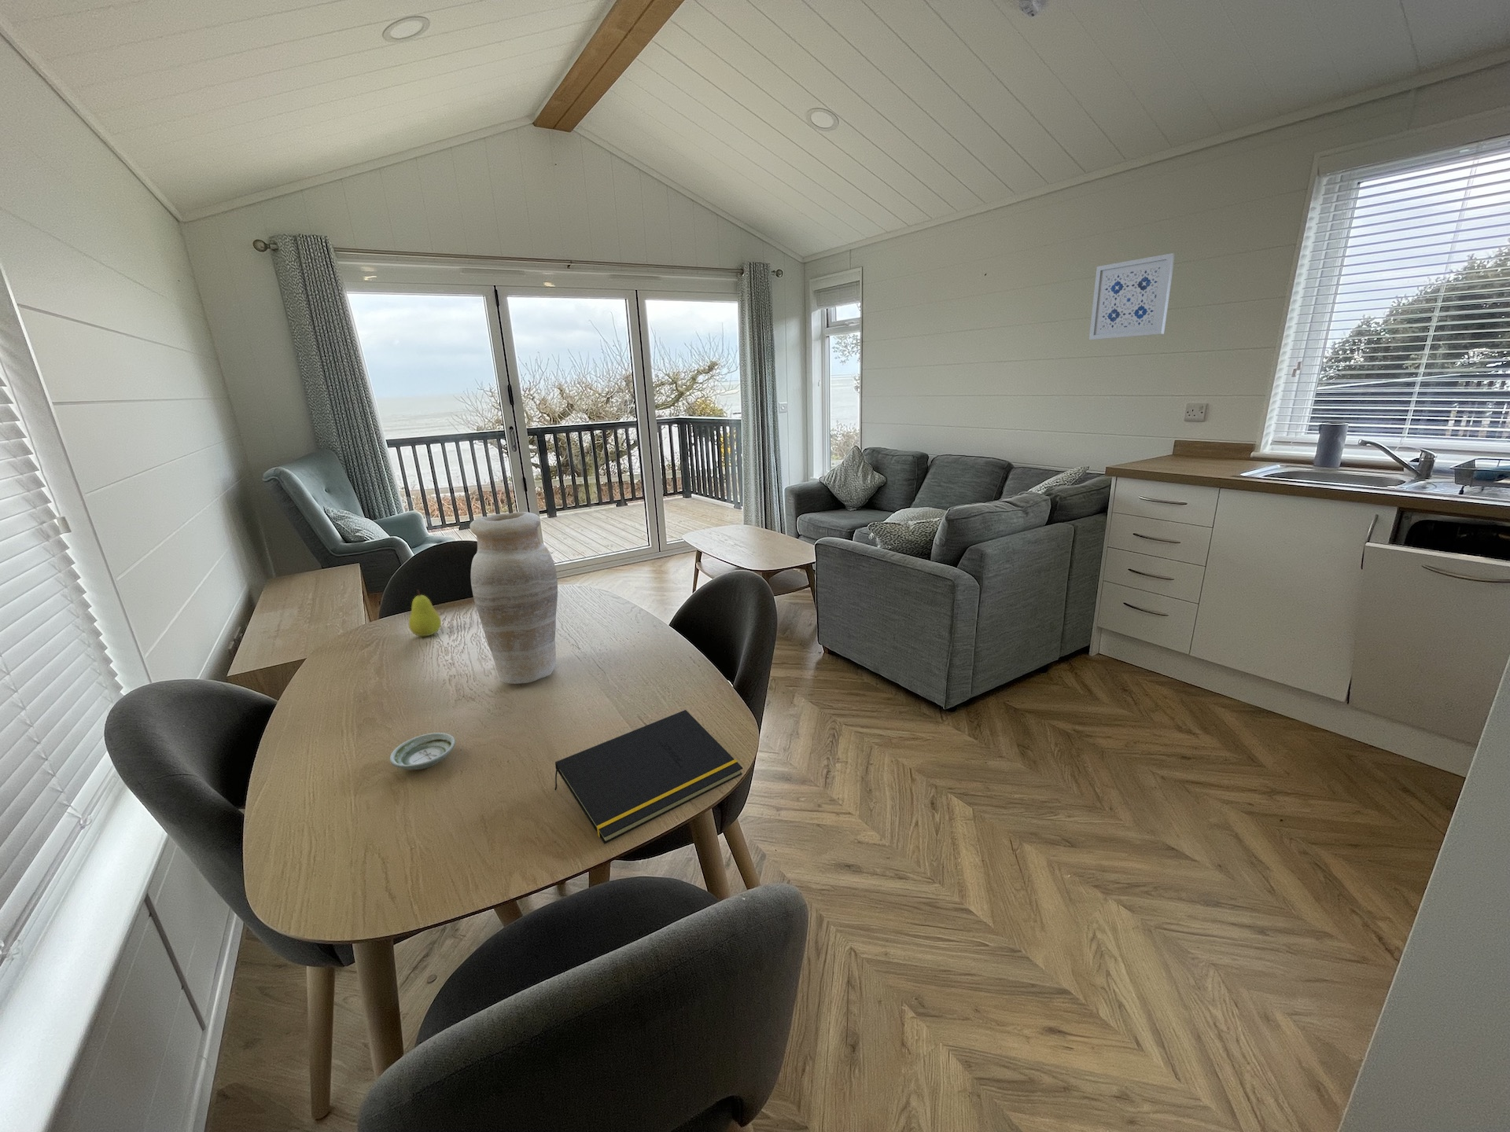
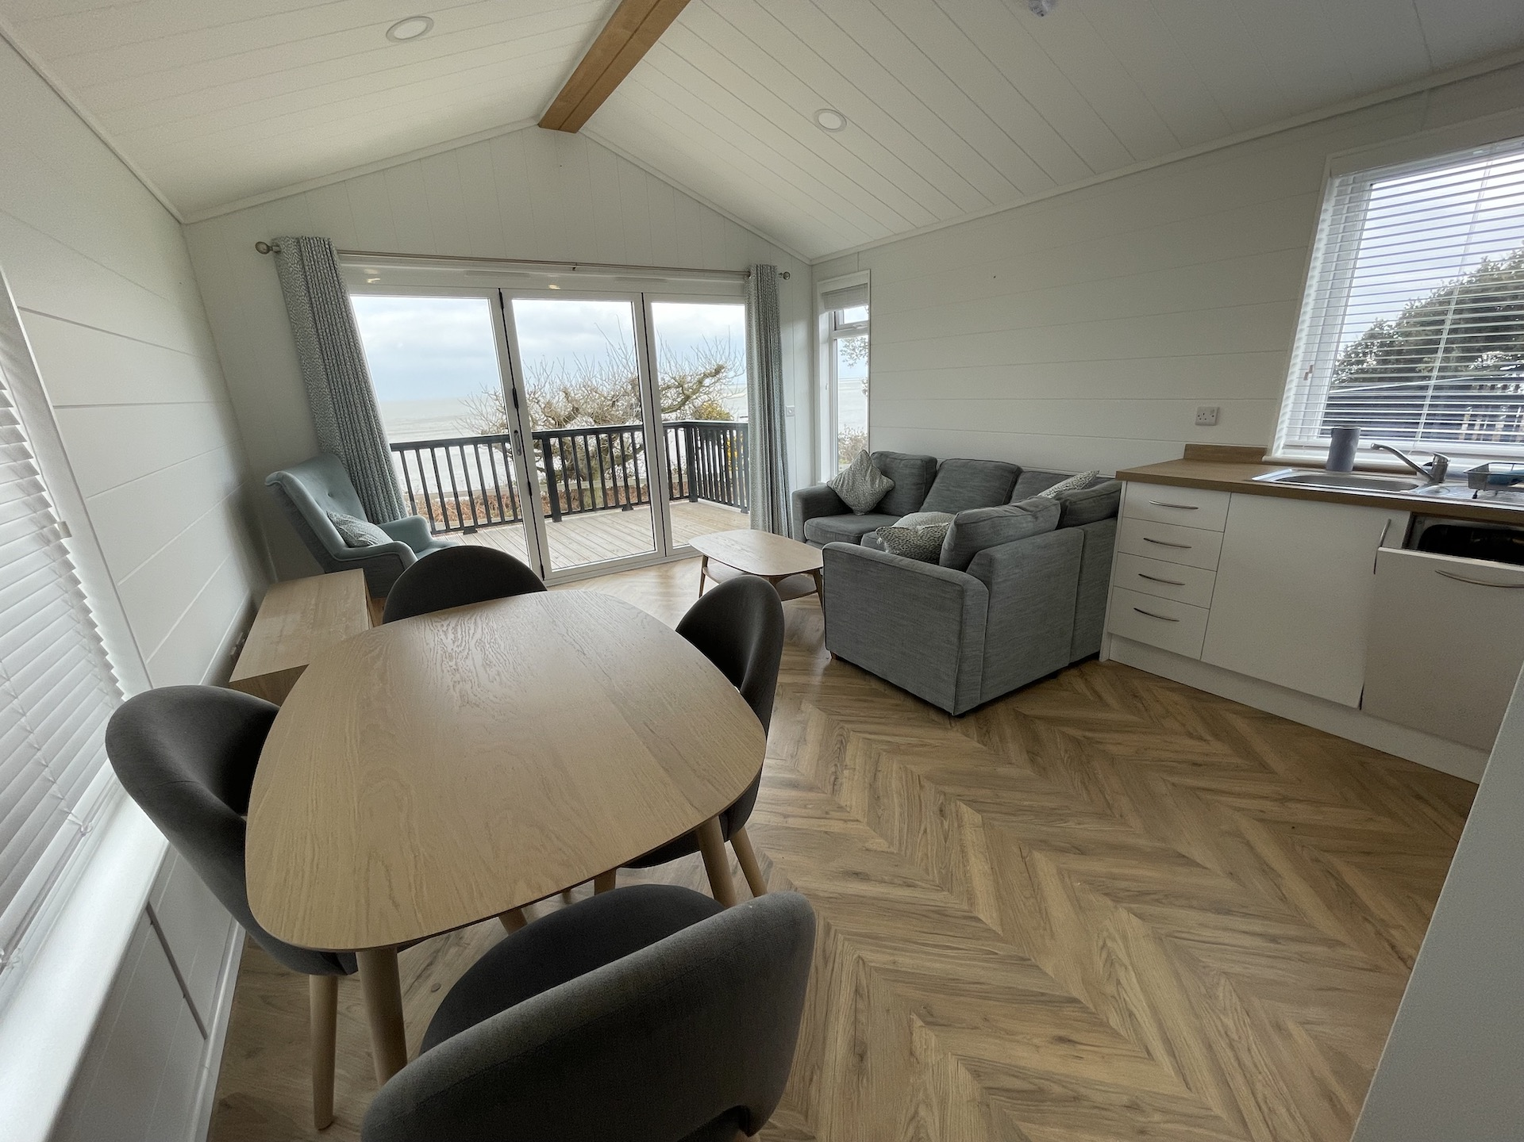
- wall art (1130, 298)
- fruit (422, 611)
- saucer (424, 754)
- vase (517, 597)
- notepad (649, 768)
